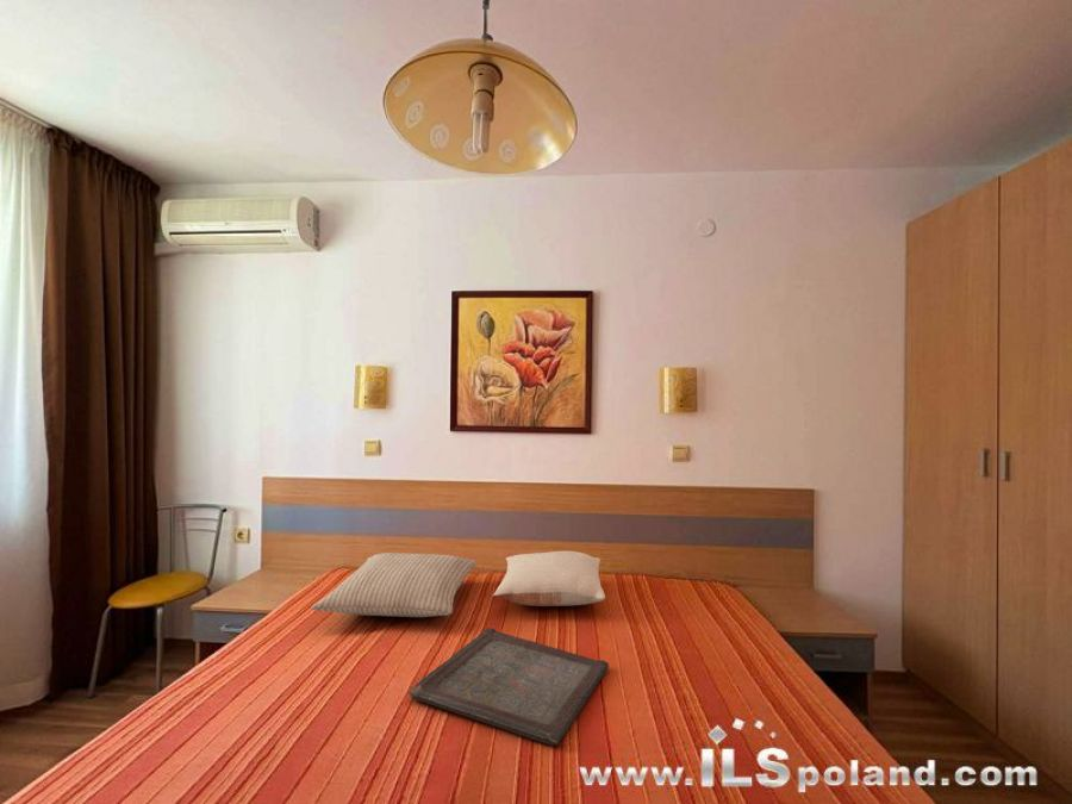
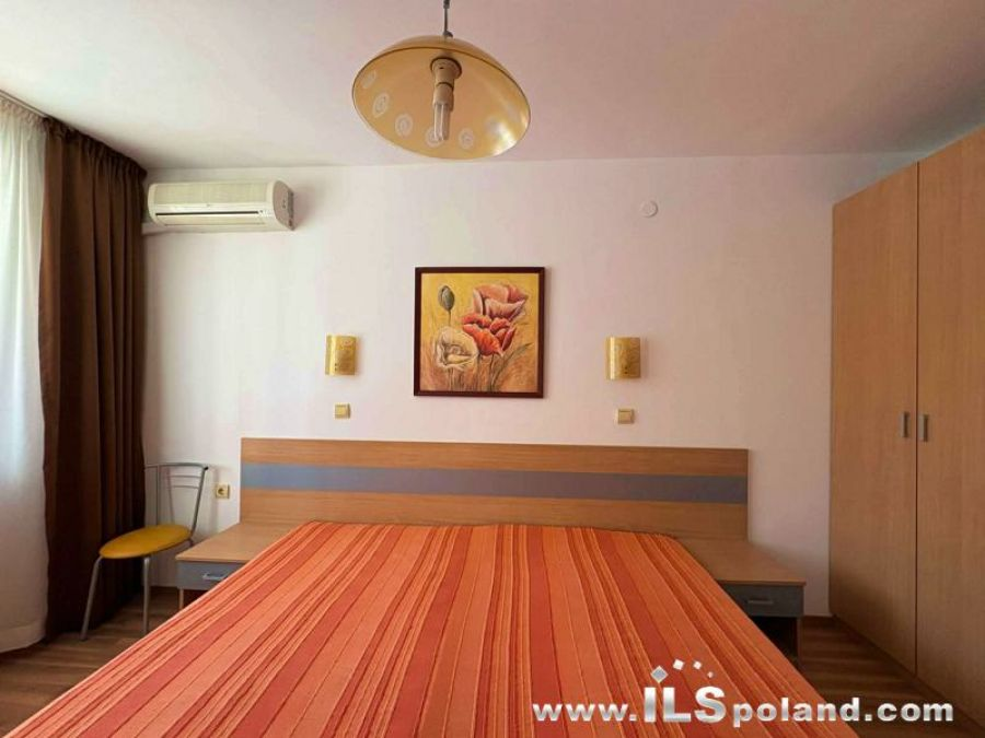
- pillow (404, 581)
- pillow (550, 576)
- serving tray (513, 677)
